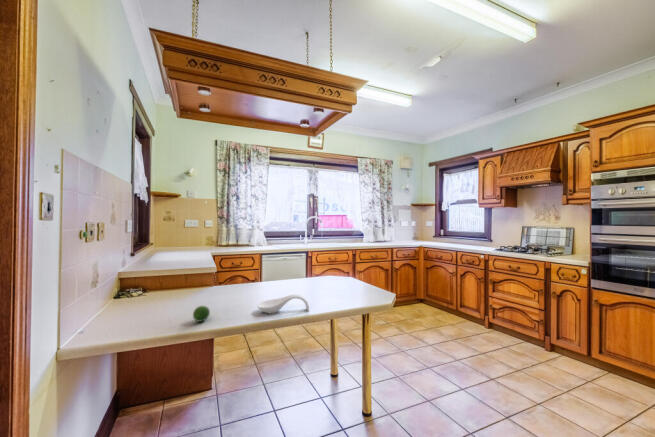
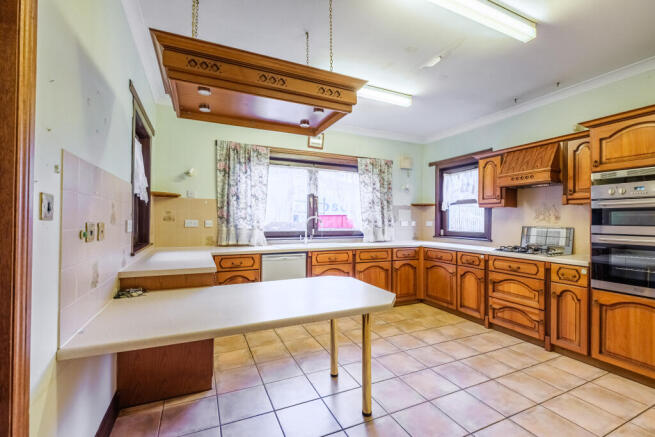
- spoon rest (283, 303)
- fruit (201, 313)
